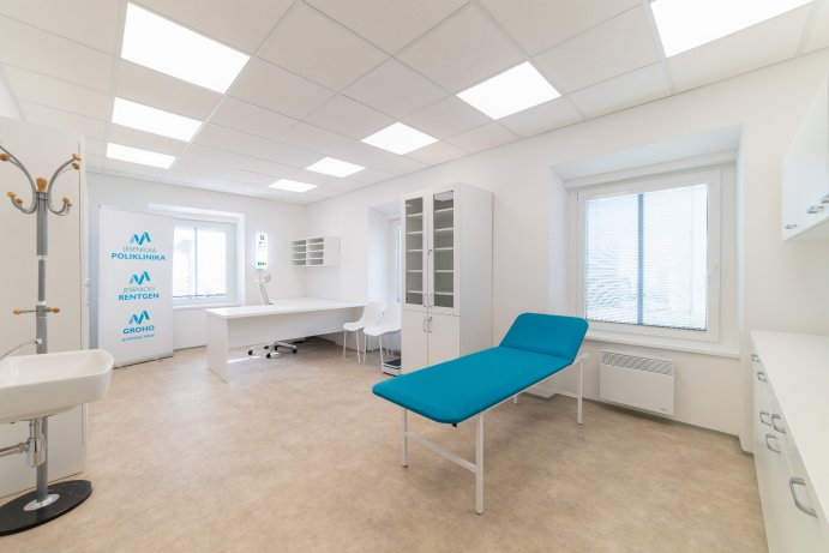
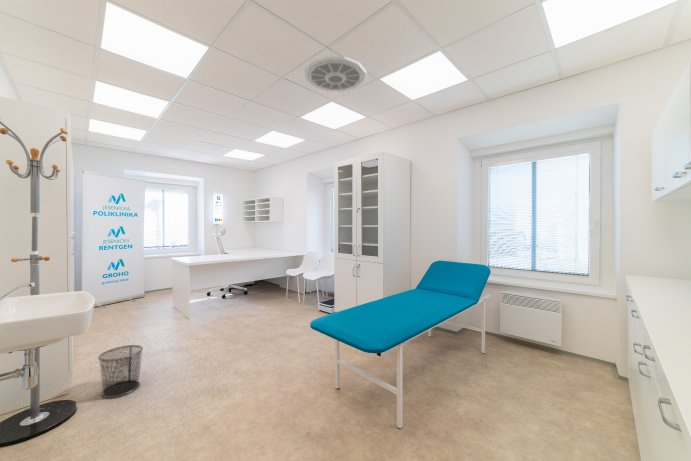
+ ceiling vent (335, 77)
+ waste bin (121, 370)
